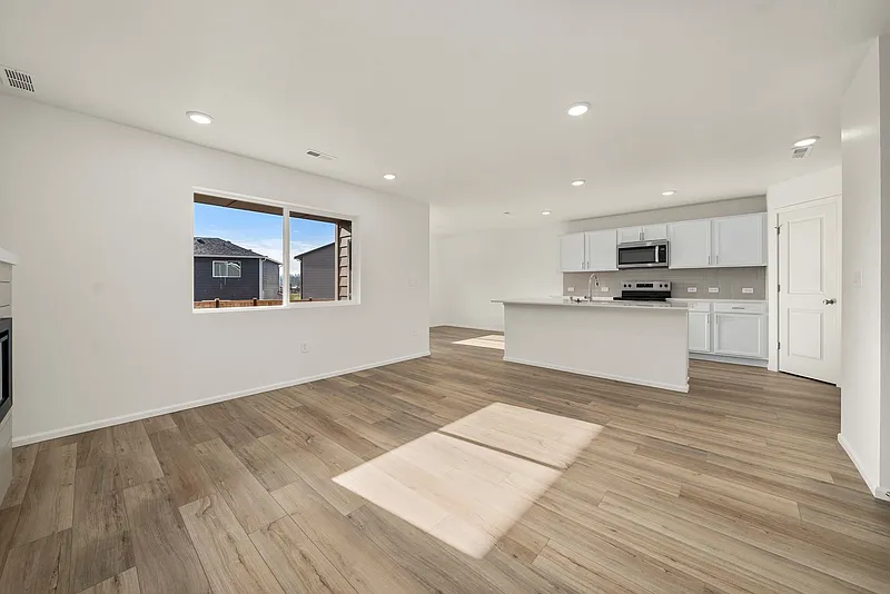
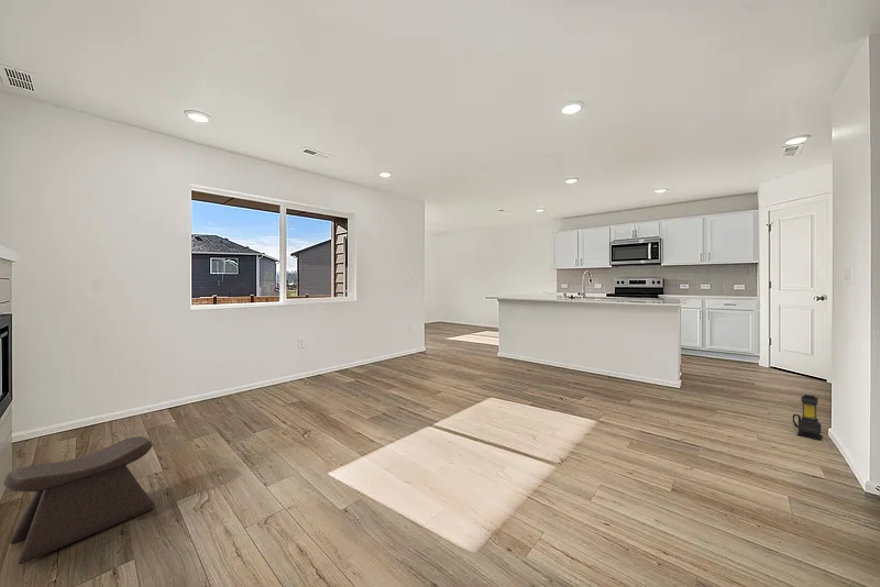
+ lantern (806, 414)
+ stool (86, 489)
